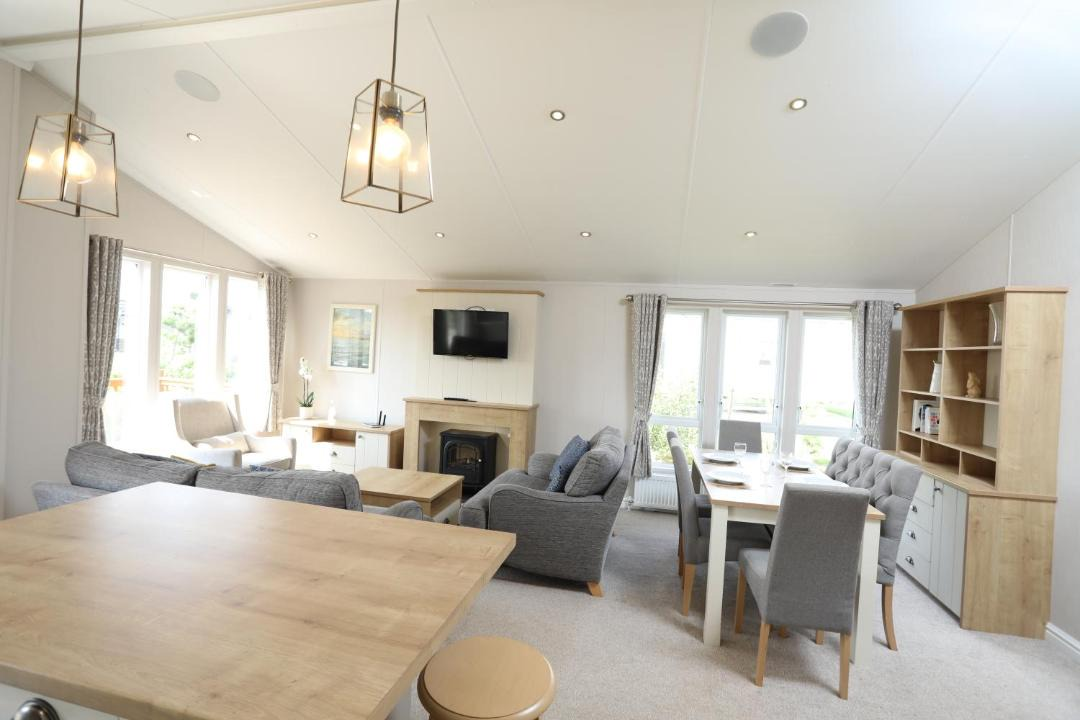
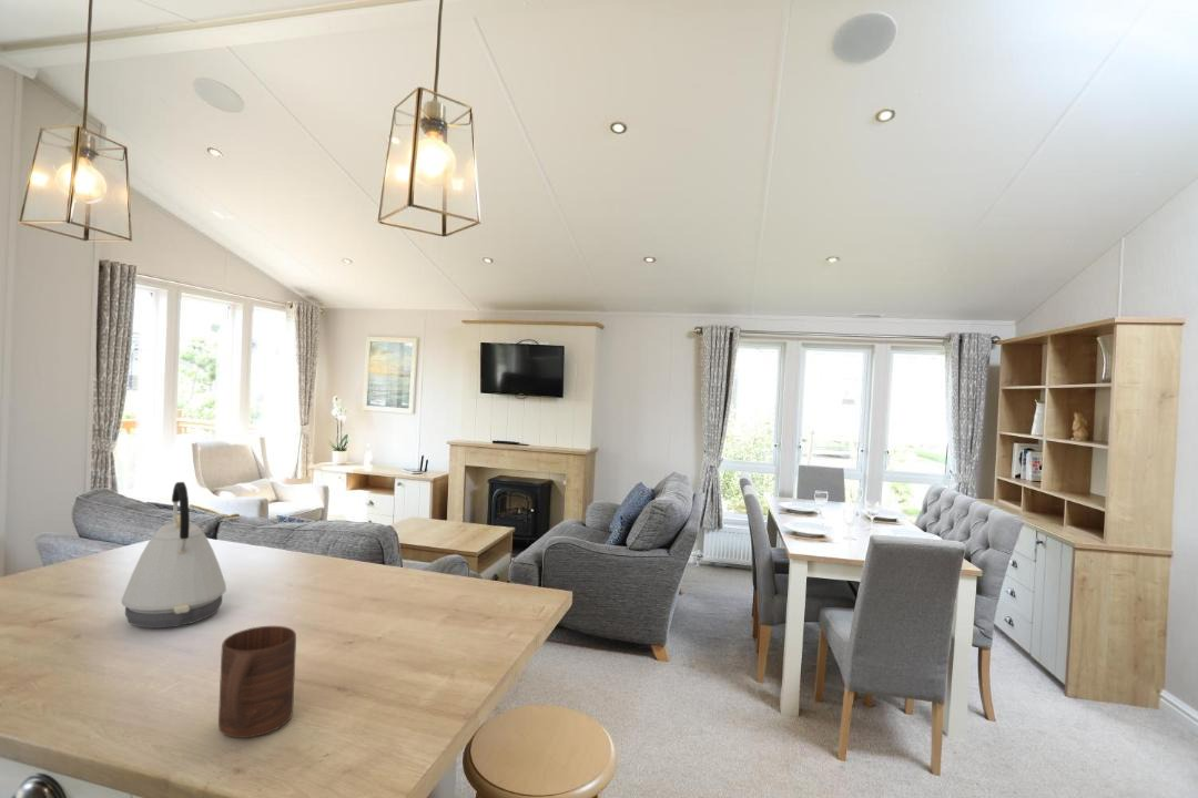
+ kettle (177, 549)
+ cup (257, 684)
